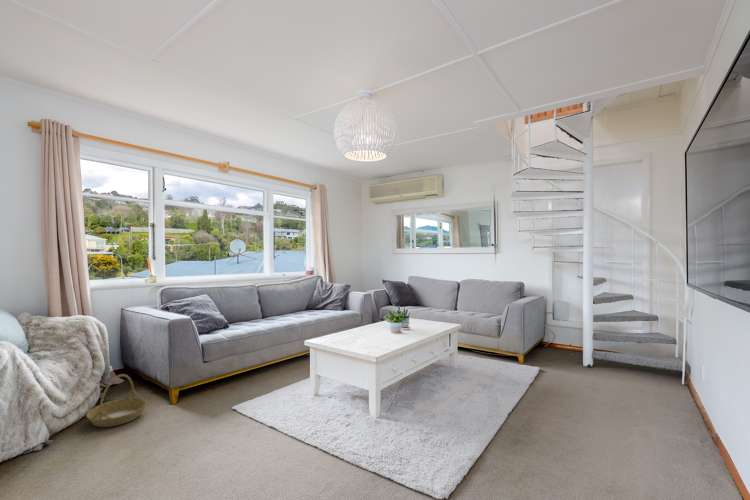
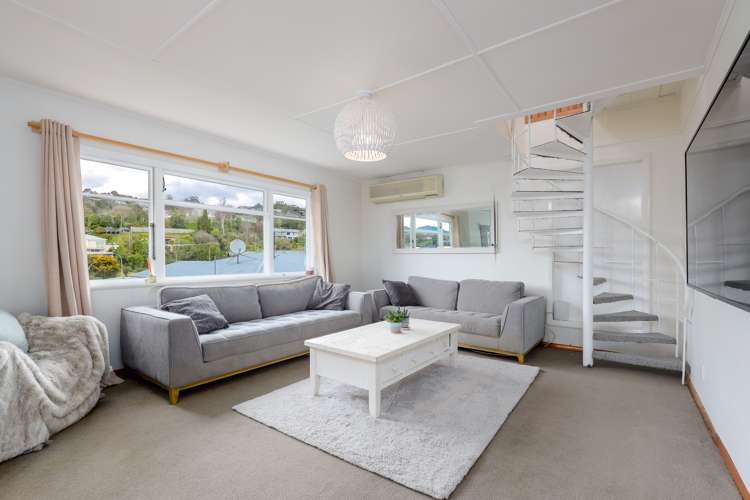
- basket (118, 399)
